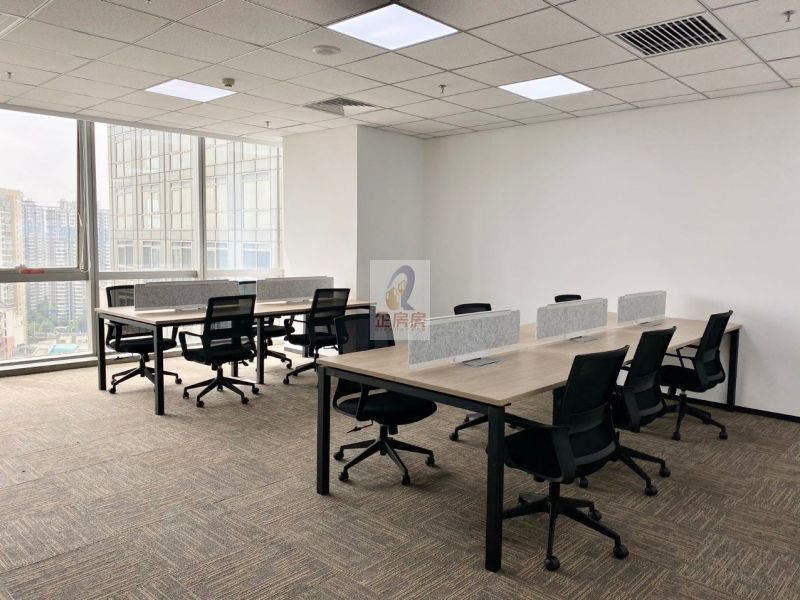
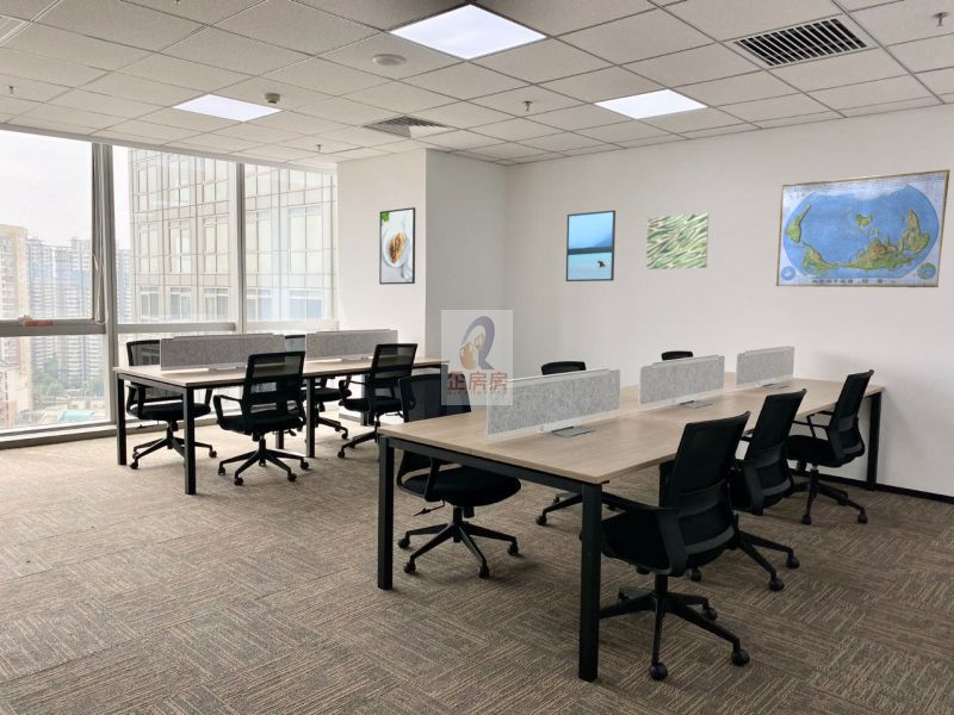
+ wall art (676, 242)
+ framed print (396, 247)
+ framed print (589, 247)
+ world map (855, 232)
